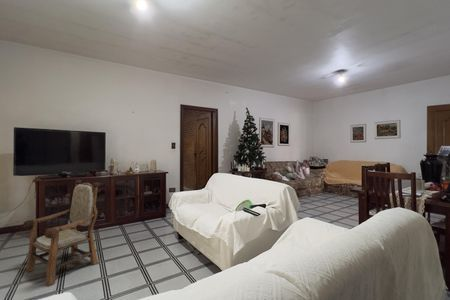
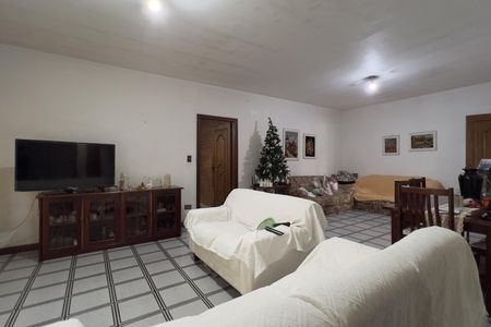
- armchair (64, 225)
